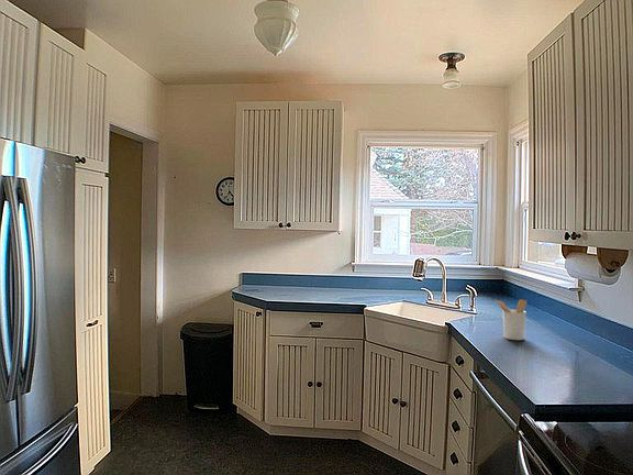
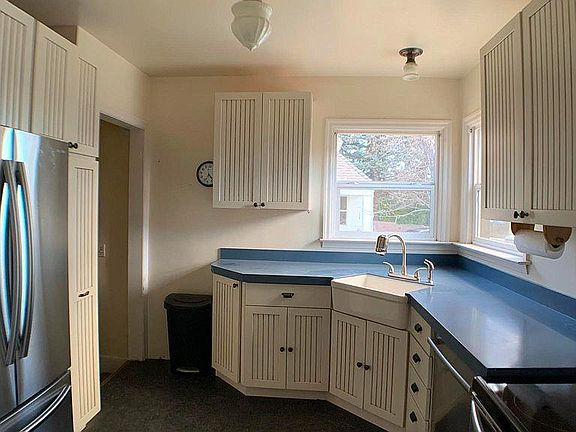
- utensil holder (509, 318)
